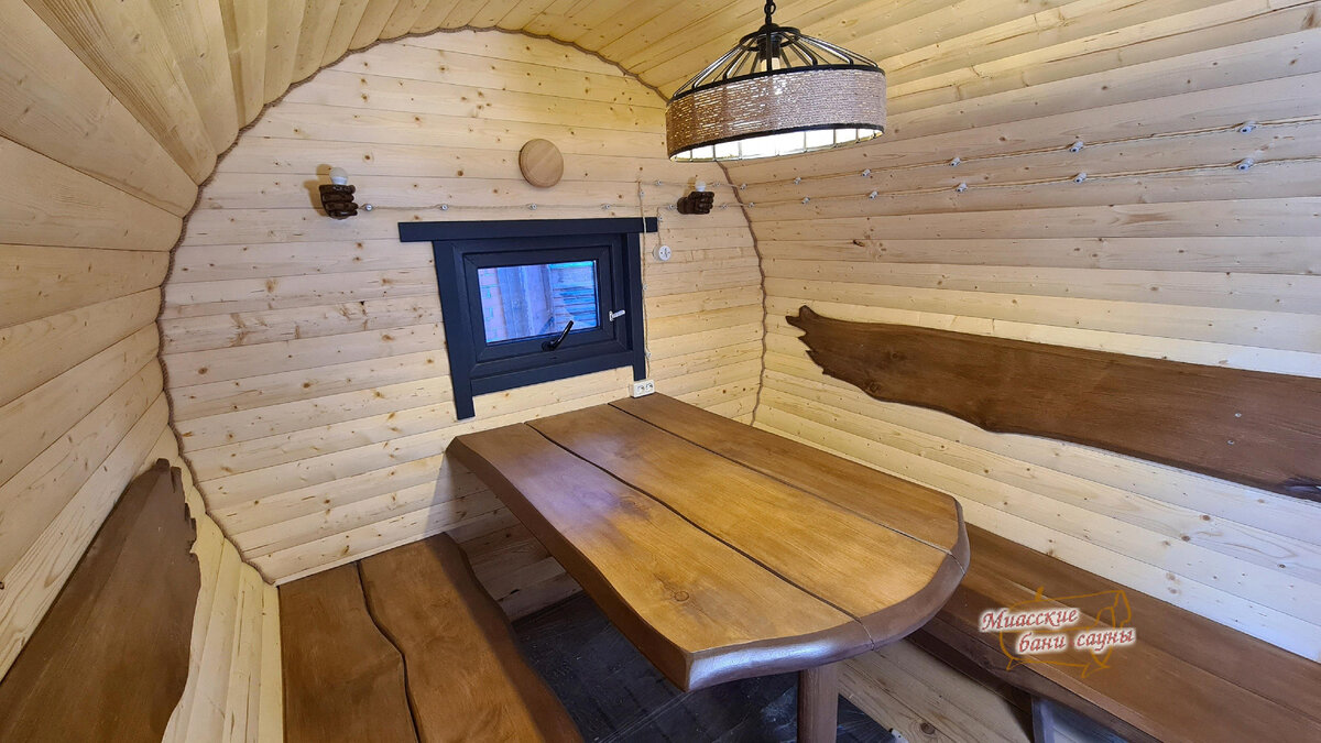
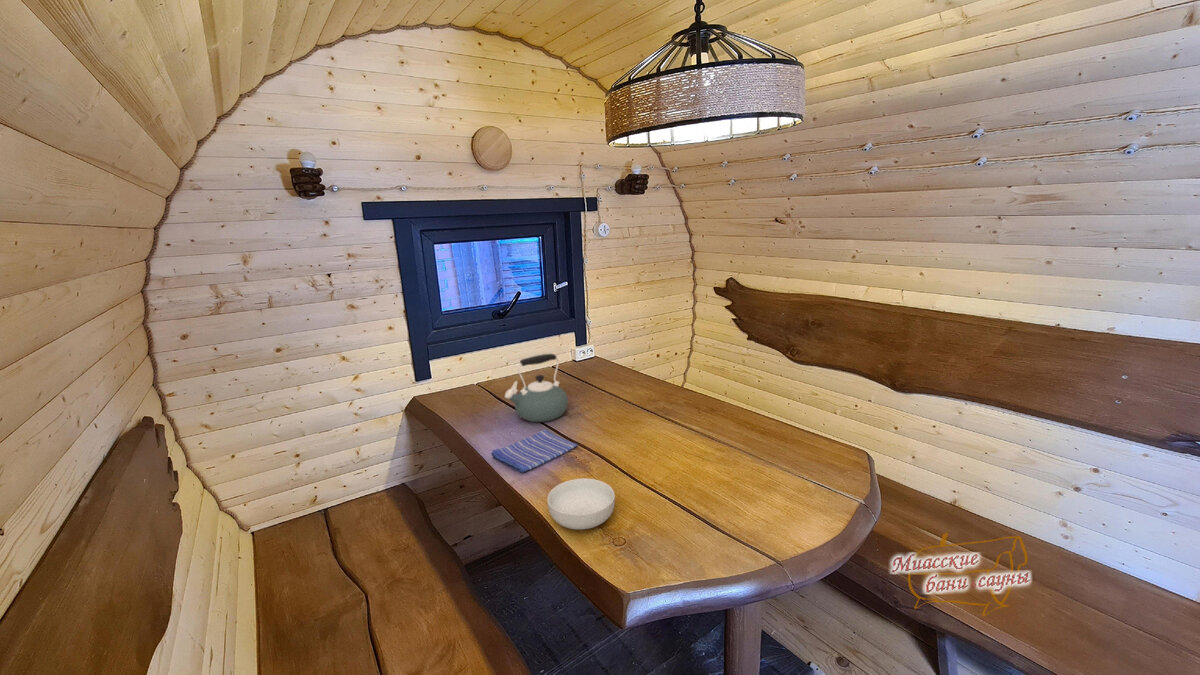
+ cereal bowl (581, 507)
+ dish towel (534, 448)
+ kettle (535, 386)
